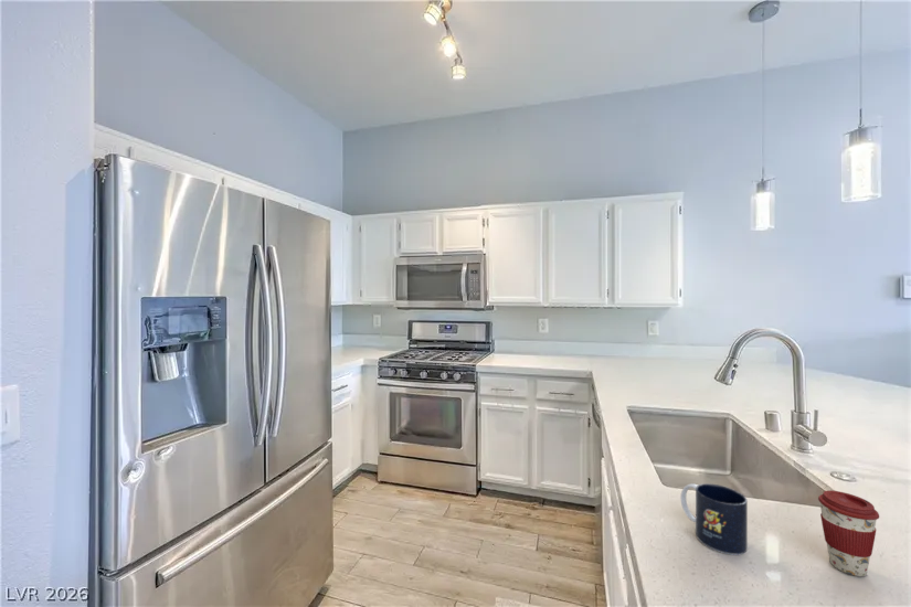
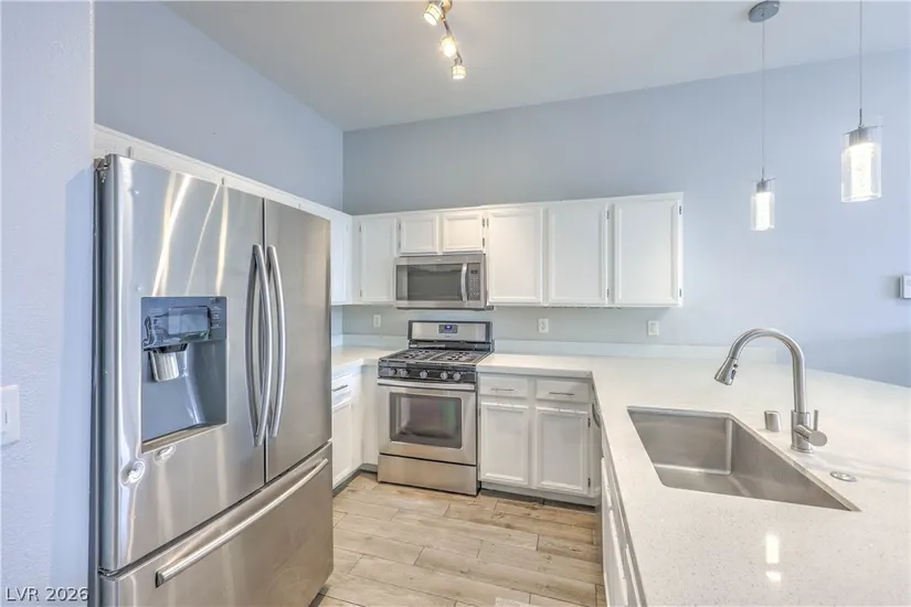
- mug (710, 512)
- coffee cup (847, 533)
